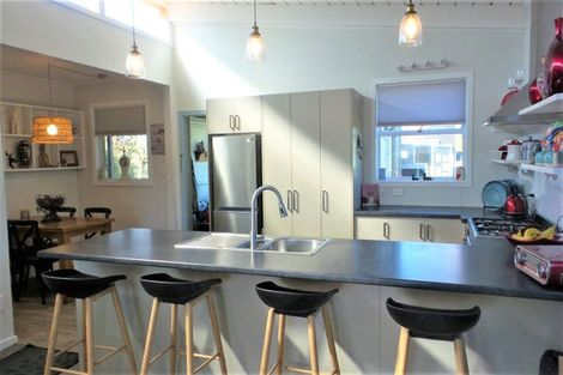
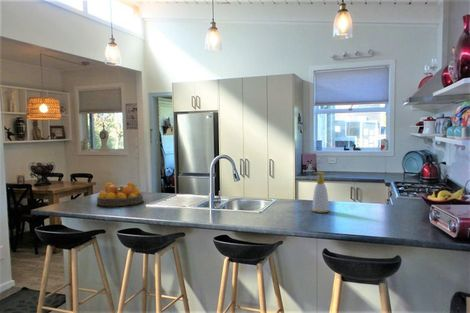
+ fruit bowl (120, 192)
+ soap bottle (320, 191)
